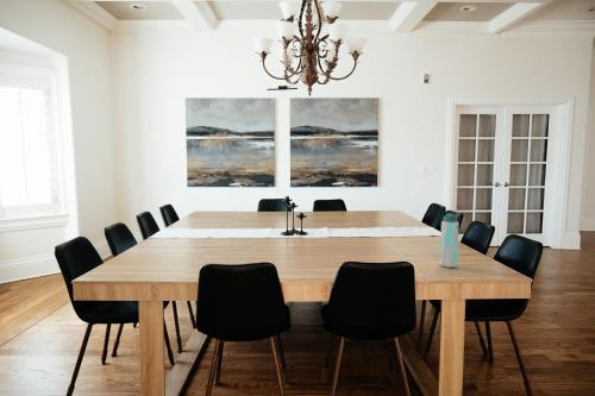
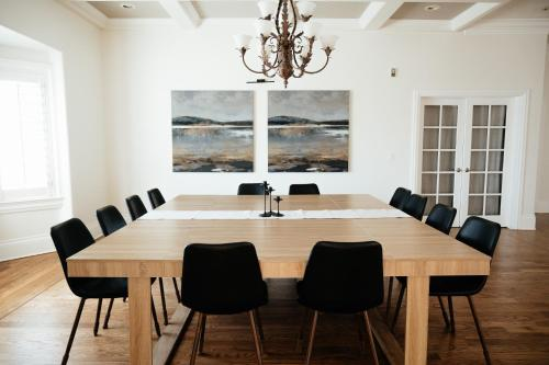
- water bottle (450, 239)
